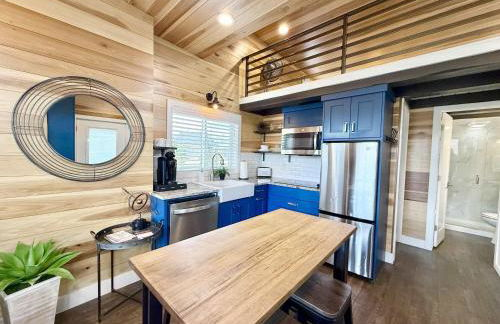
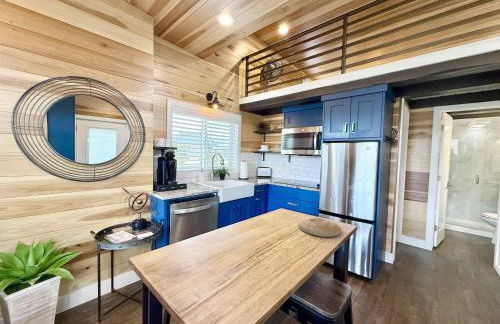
+ plate (319, 224)
